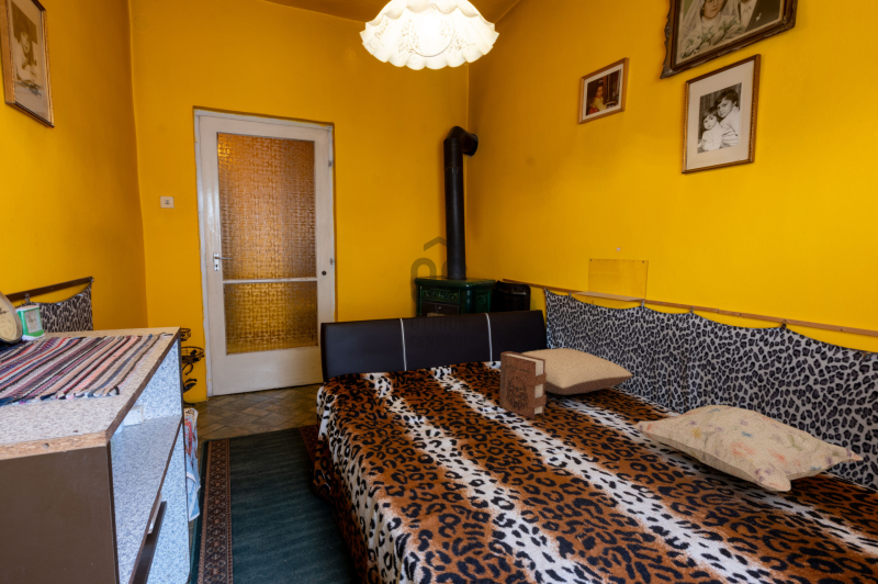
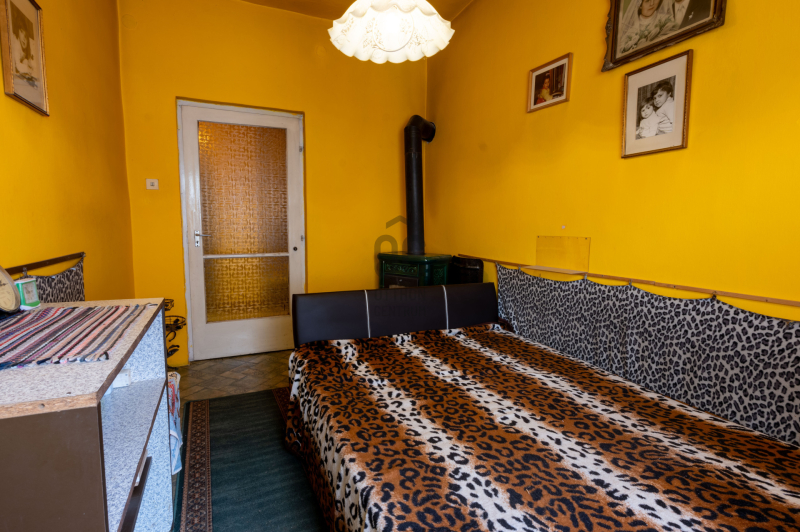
- pillow (564, 370)
- decorative pillow (739, 440)
- book (520, 383)
